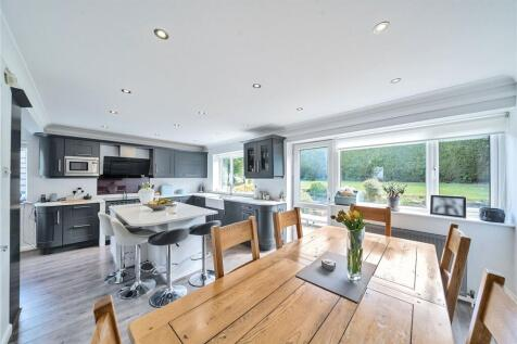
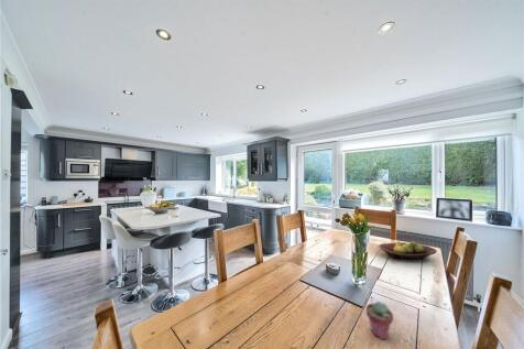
+ potted succulent (379, 317)
+ fruit bowl (406, 249)
